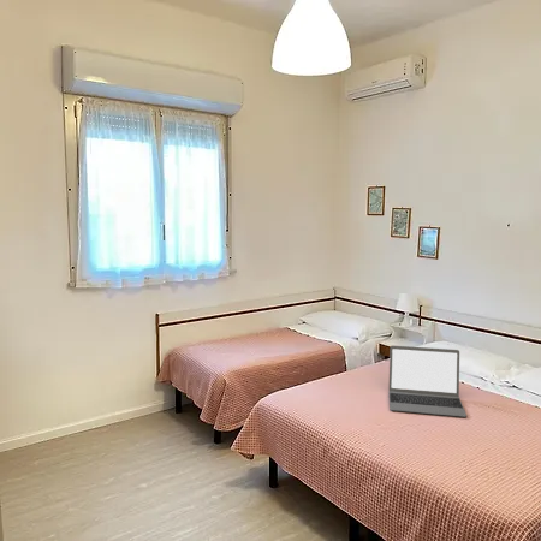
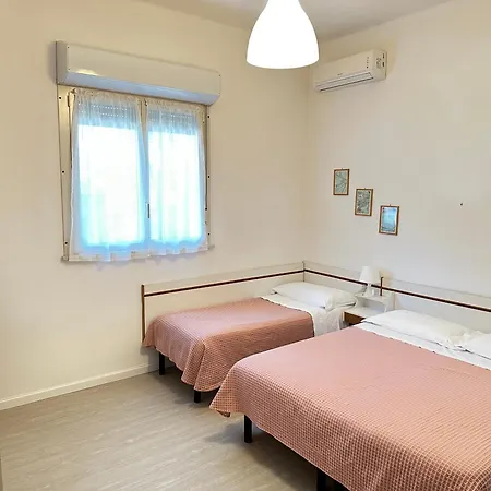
- laptop (426, 379)
